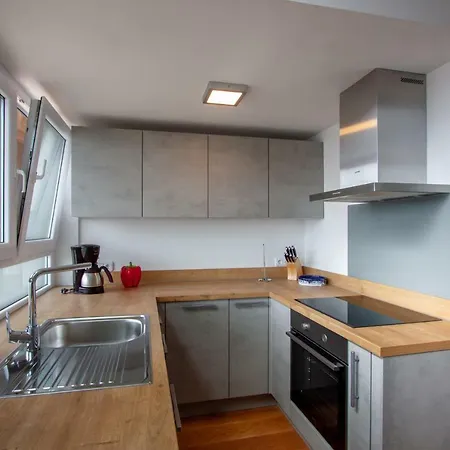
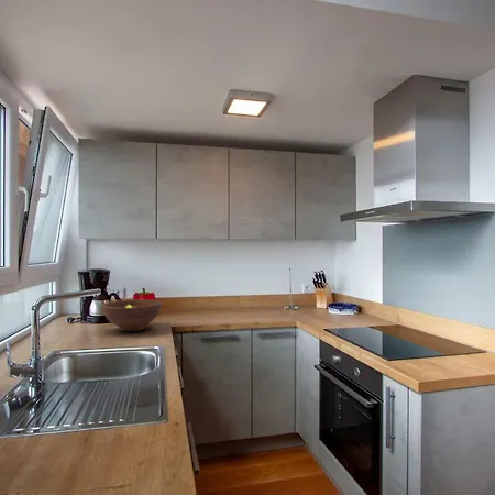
+ fruit bowl (132, 316)
